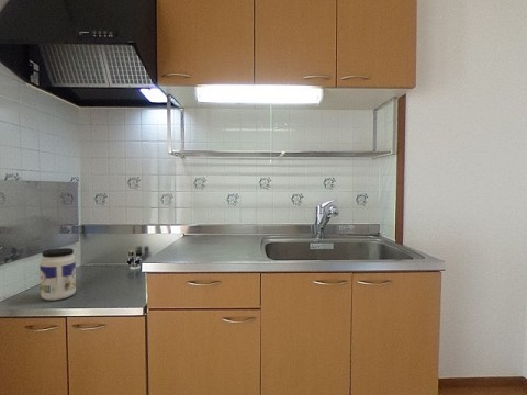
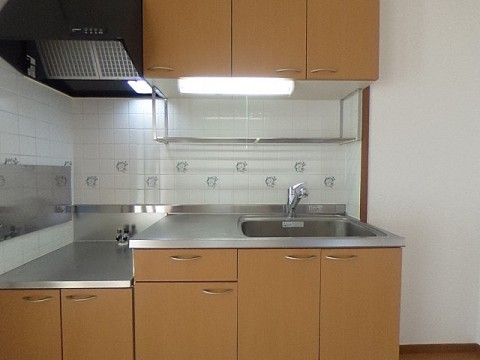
- jar (58, 273)
